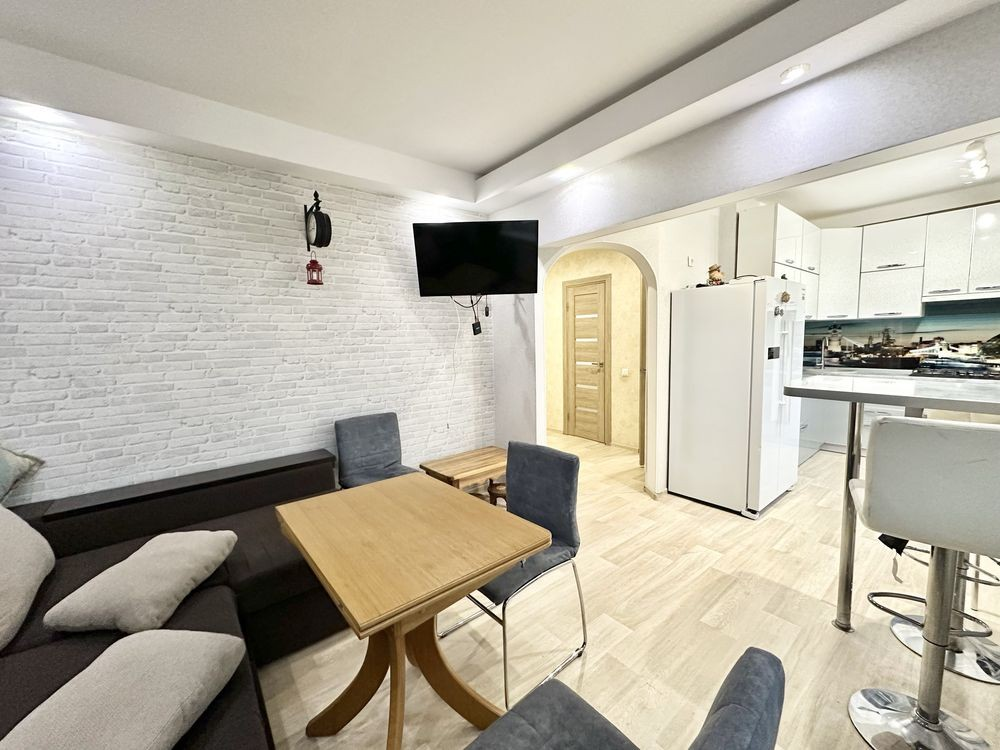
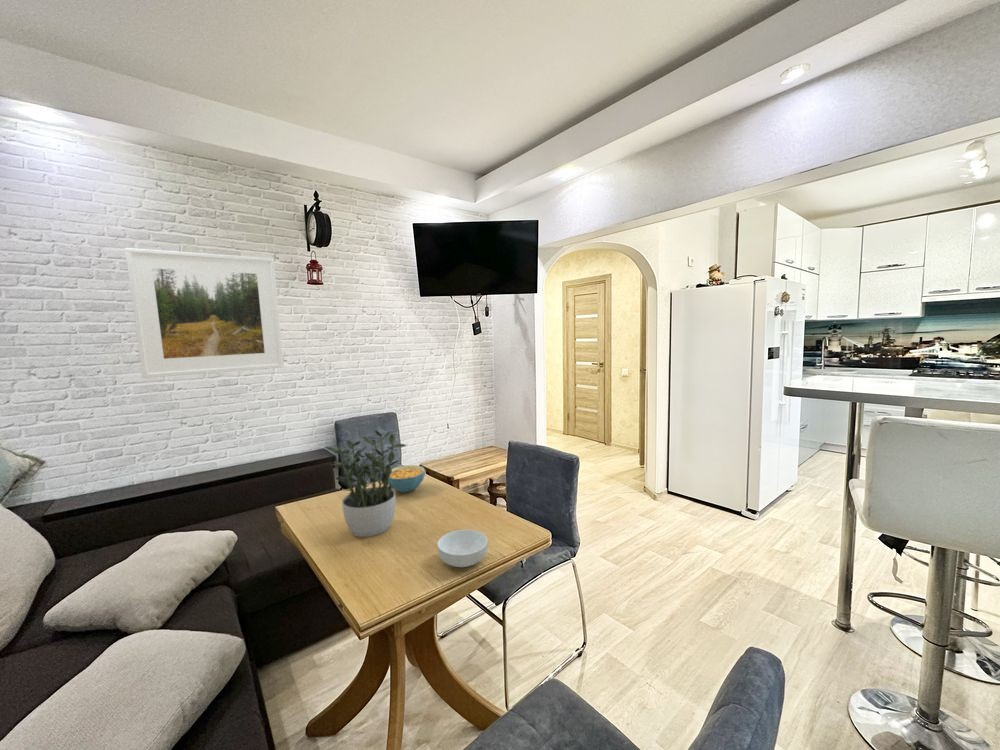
+ cereal bowl (463, 550)
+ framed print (212, 313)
+ cereal bowl (405, 480)
+ potted plant (370, 481)
